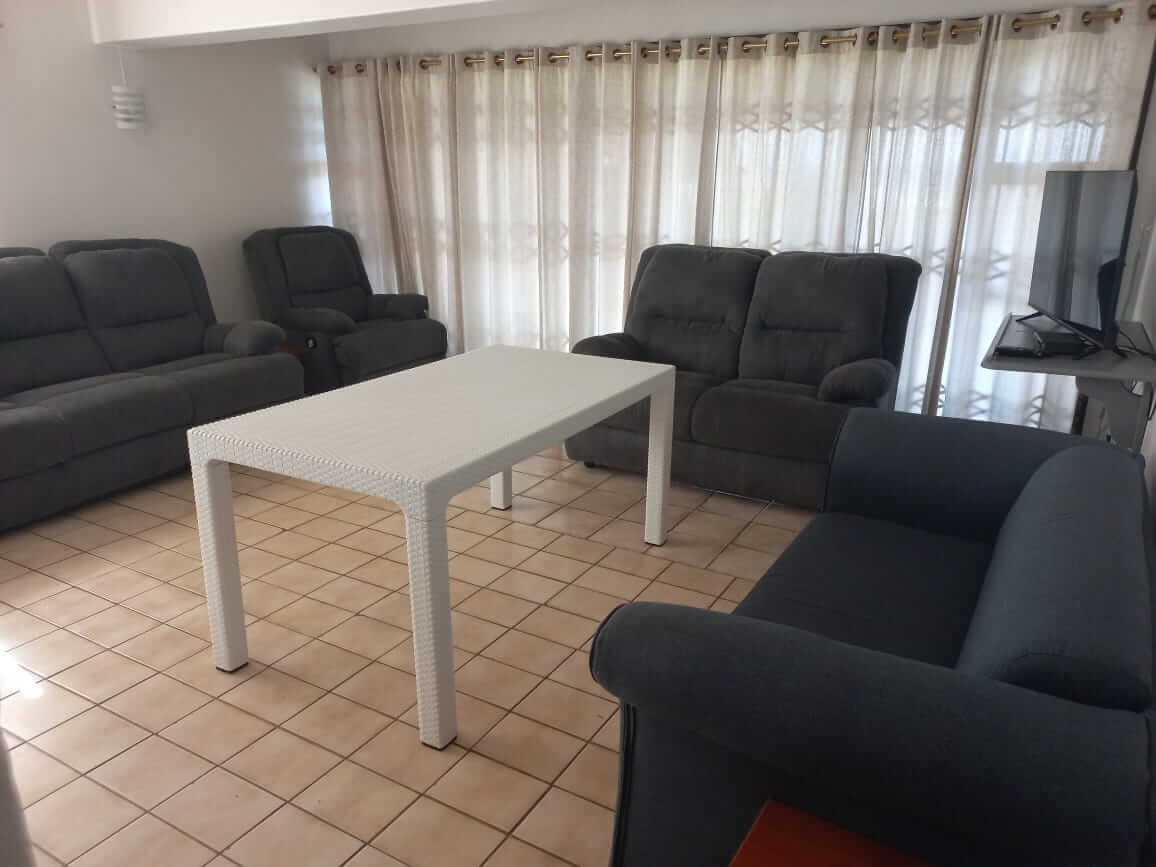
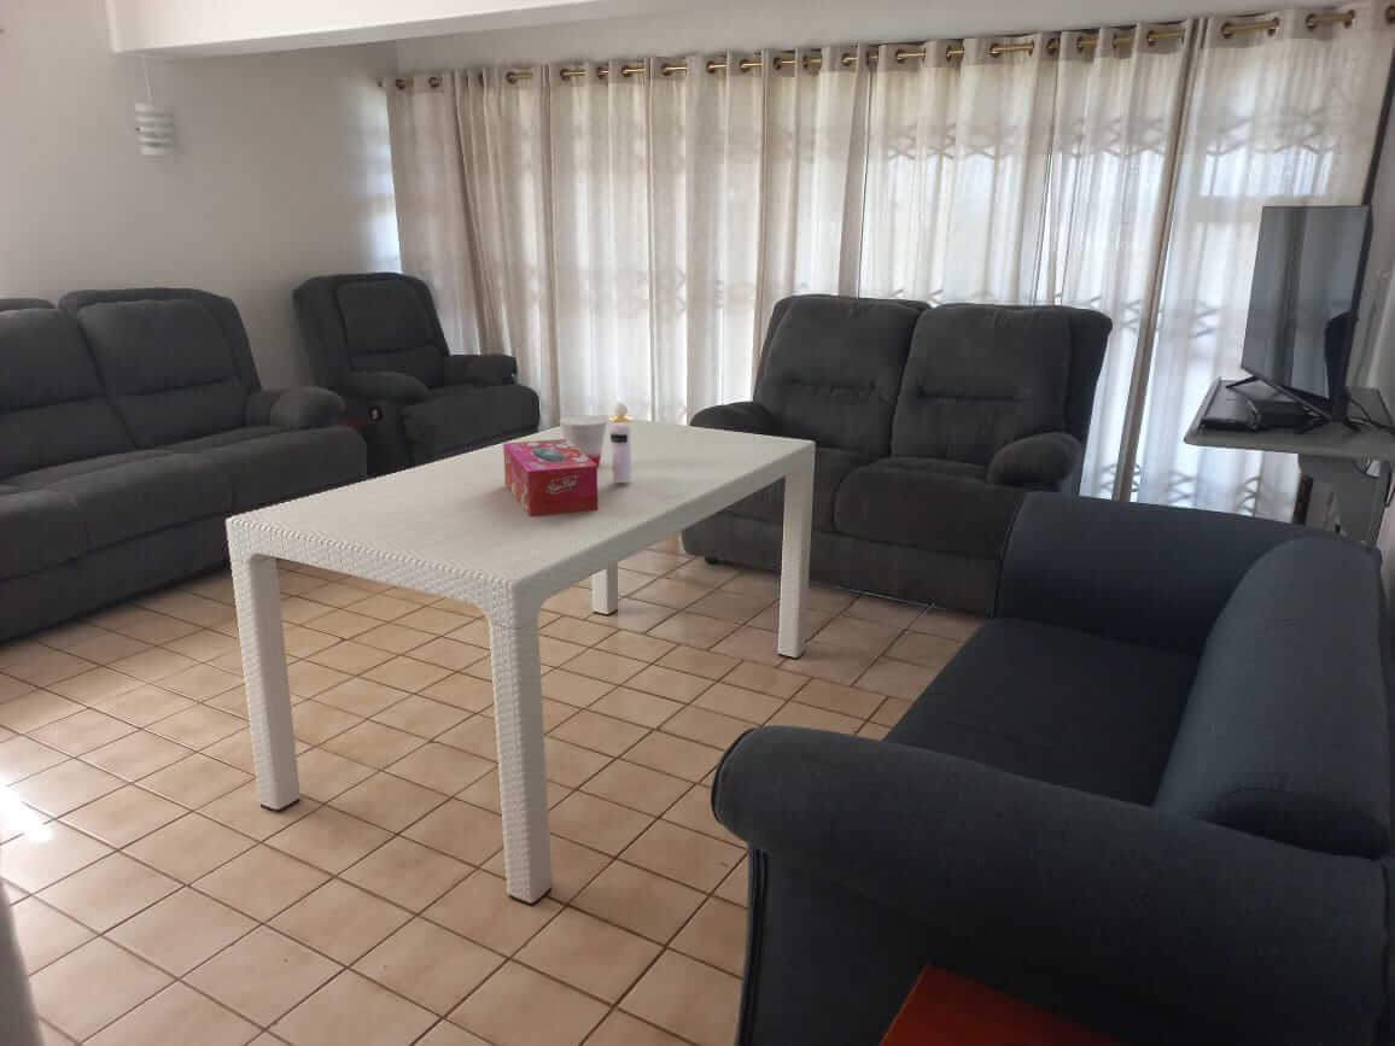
+ cup (584, 443)
+ tissue box (548, 474)
+ perfume bottle (621, 442)
